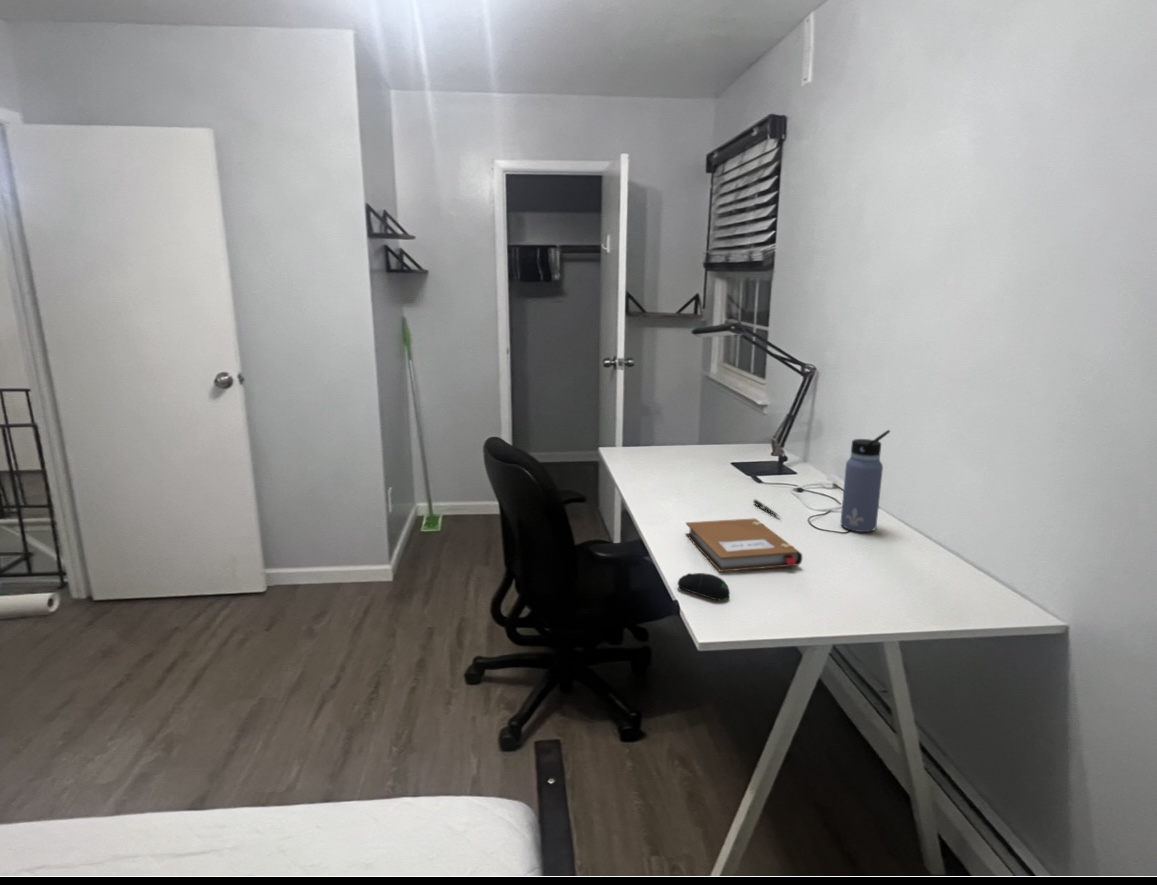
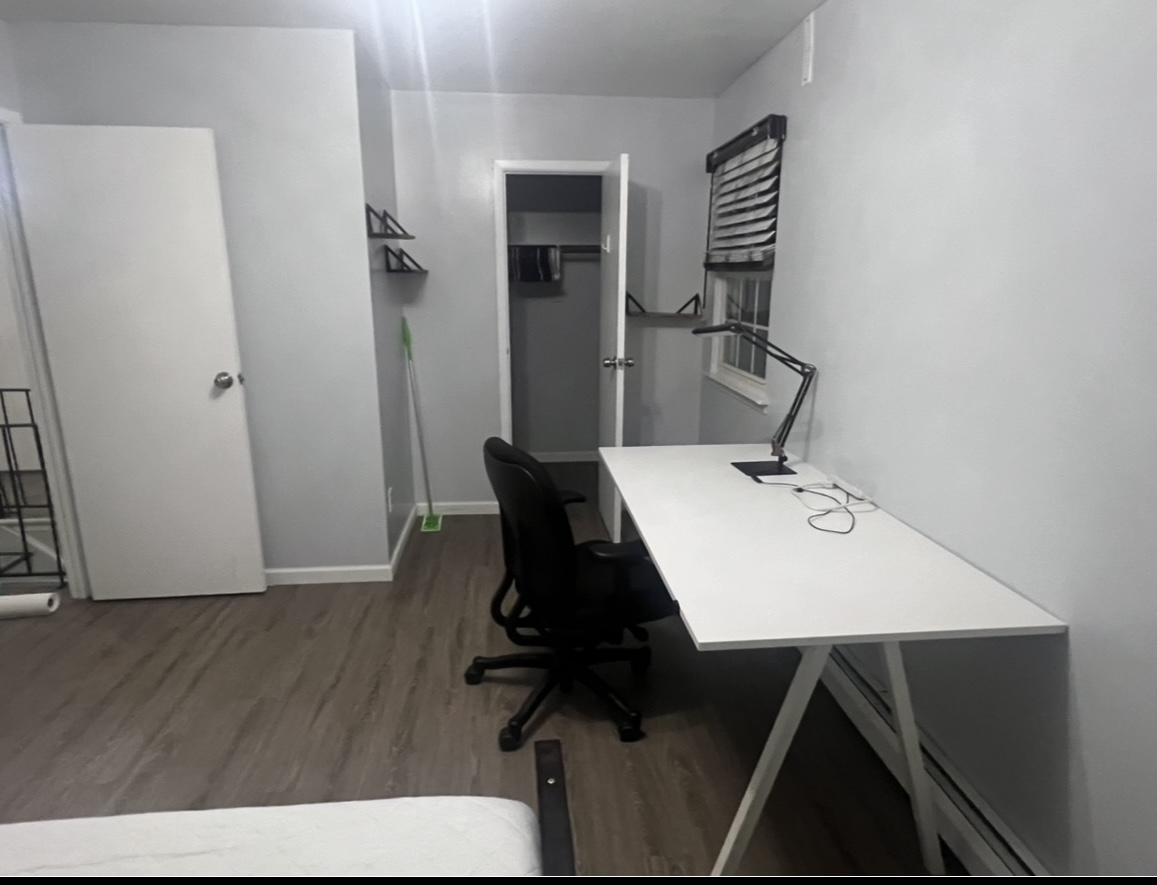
- pen (767, 508)
- computer mouse (703, 583)
- notebook (741, 543)
- water bottle (864, 478)
